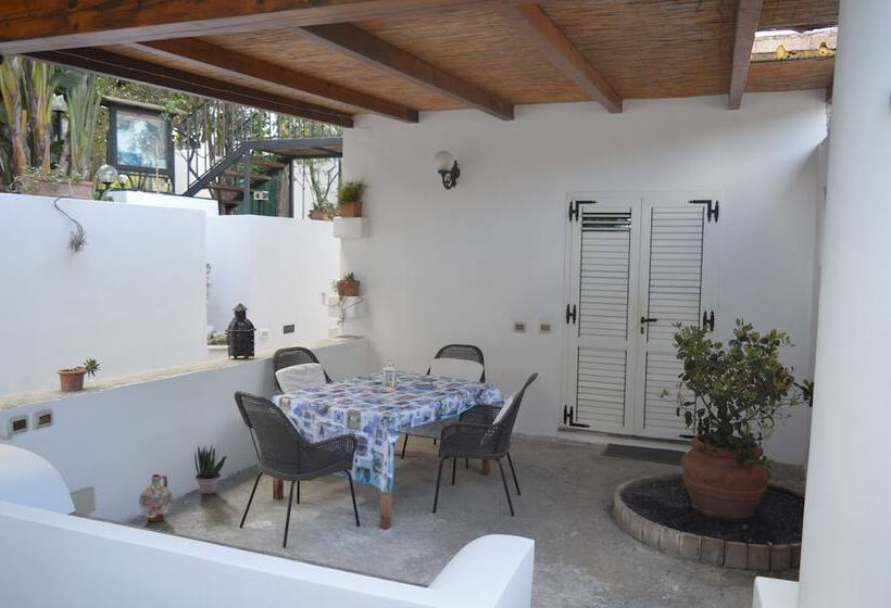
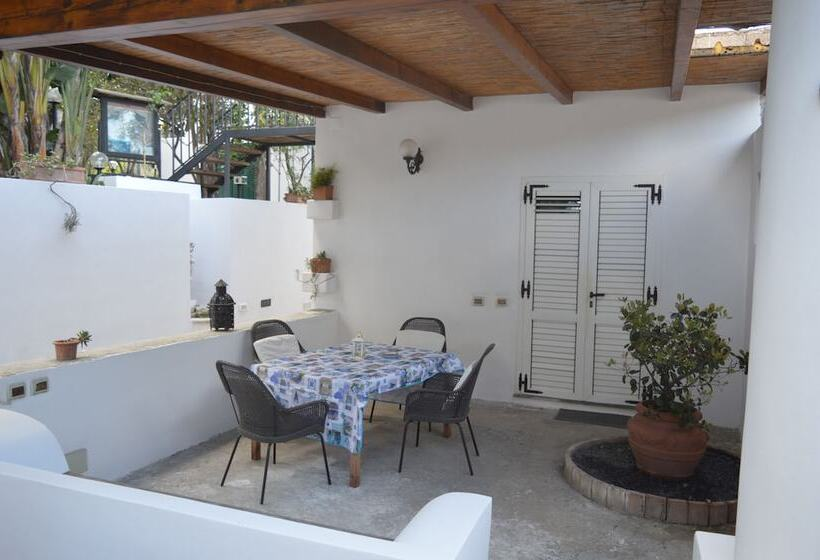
- ceramic jug (155, 497)
- potted plant (209, 468)
